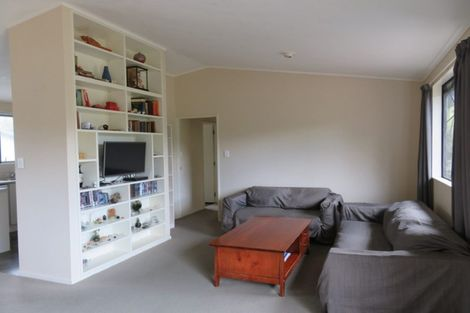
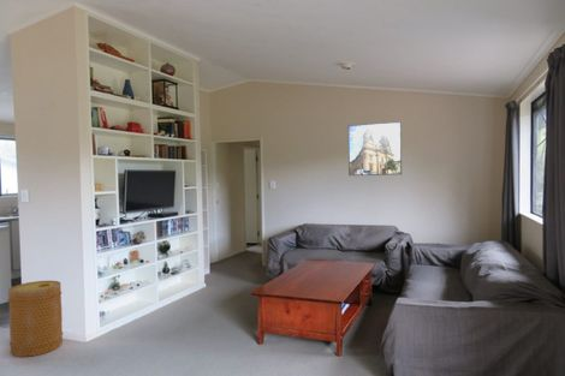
+ basket (36, 316)
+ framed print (374, 149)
